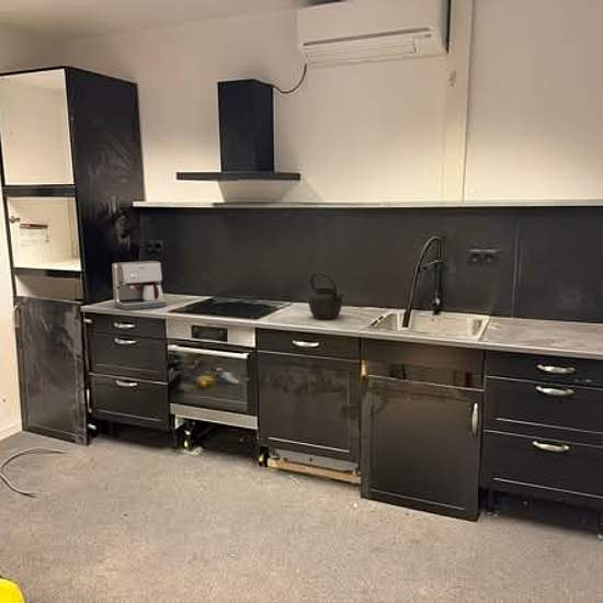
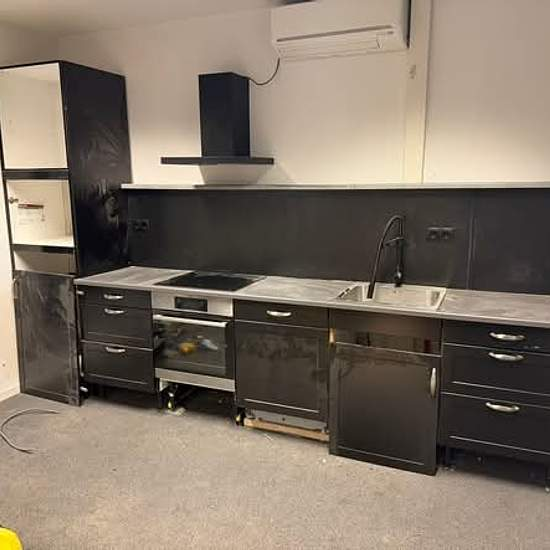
- coffee maker (139, 284)
- kettle (327, 295)
